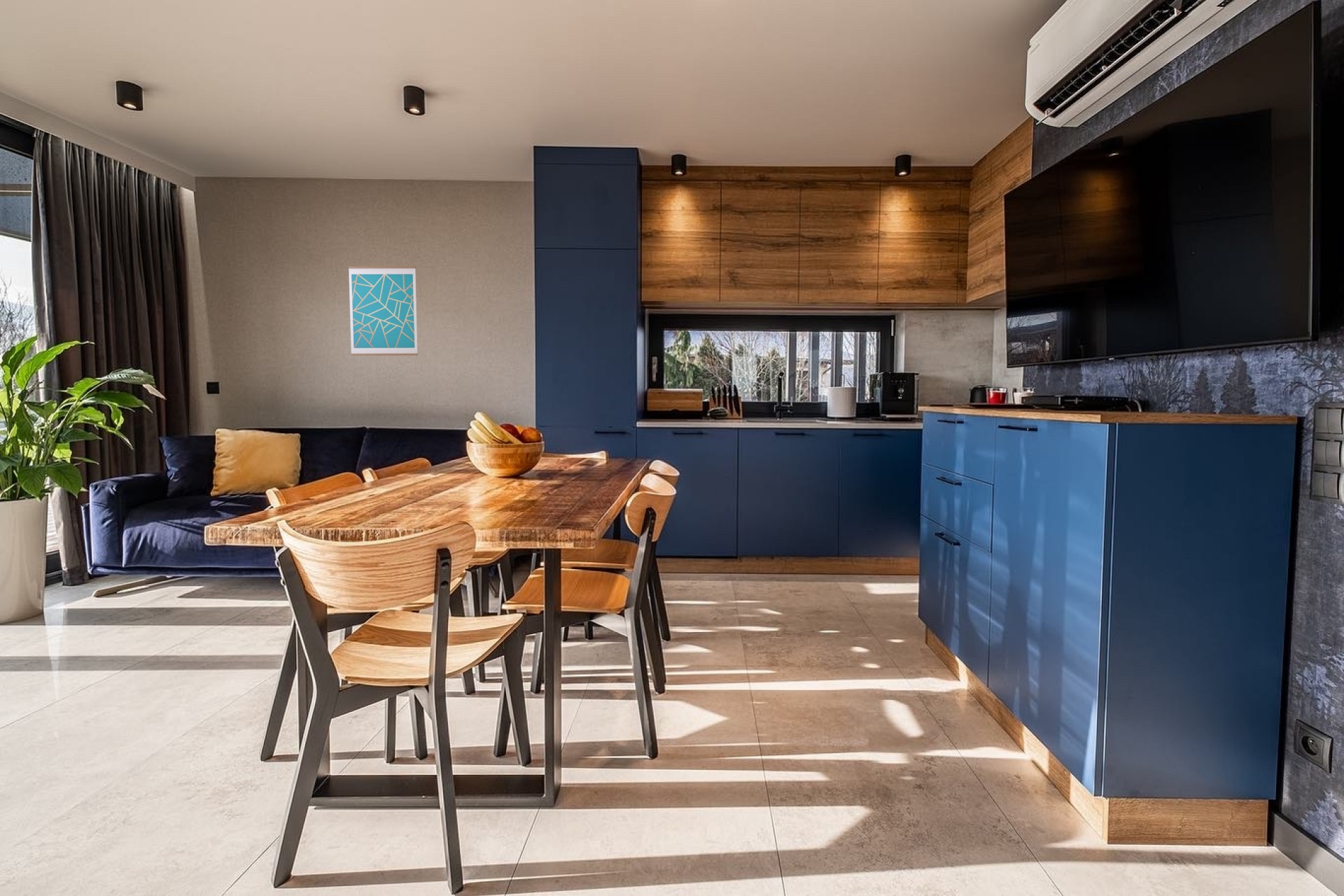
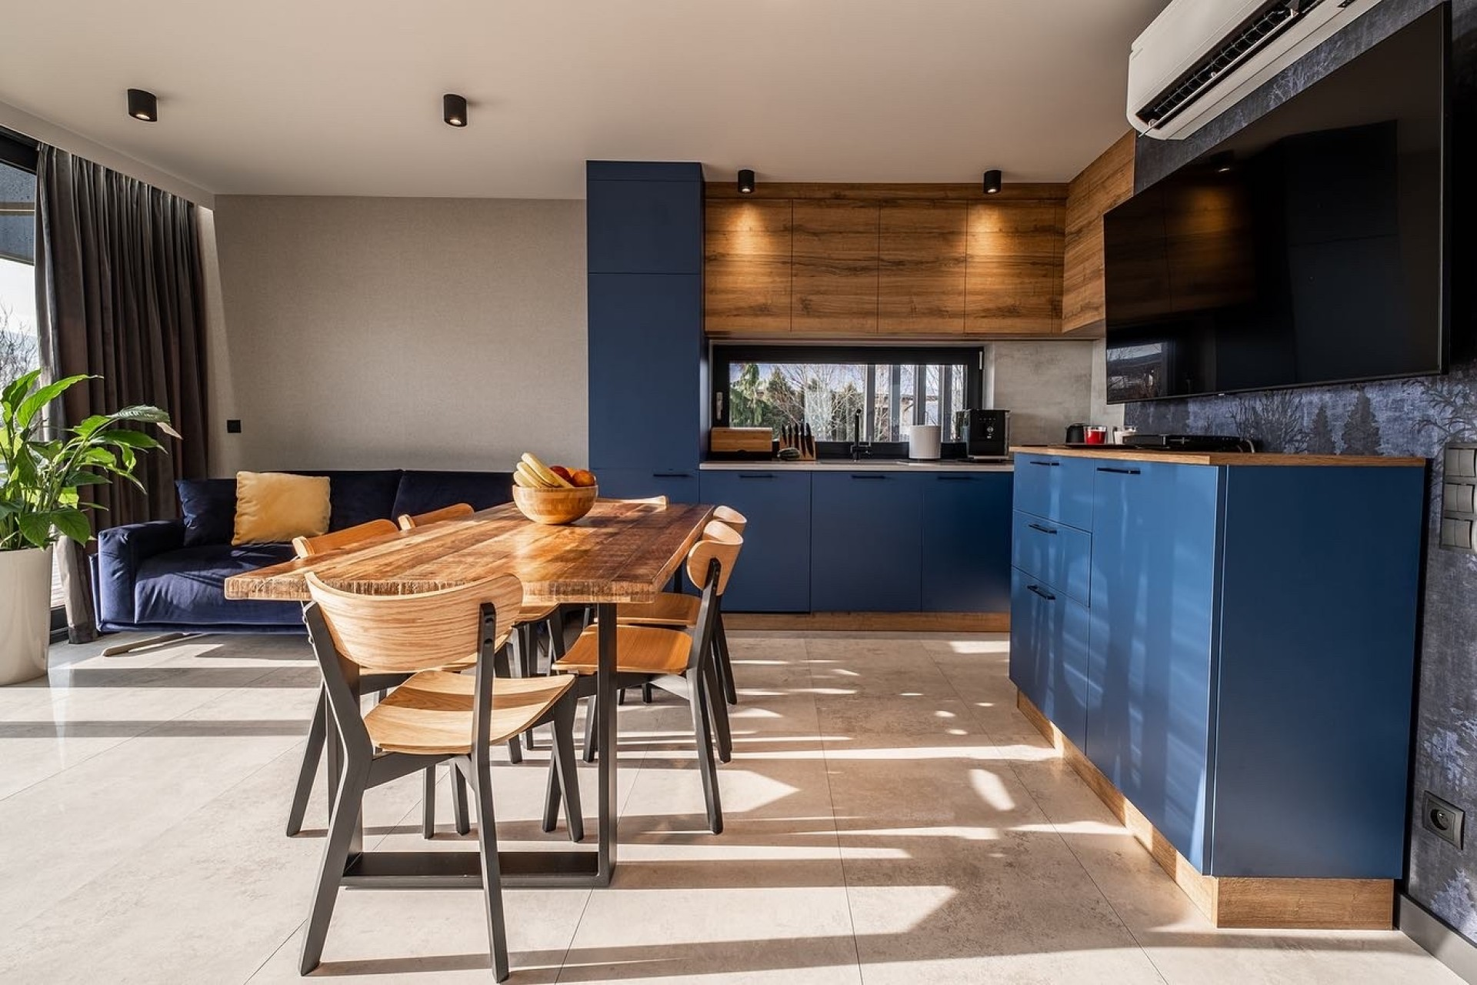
- wall art (383, 311)
